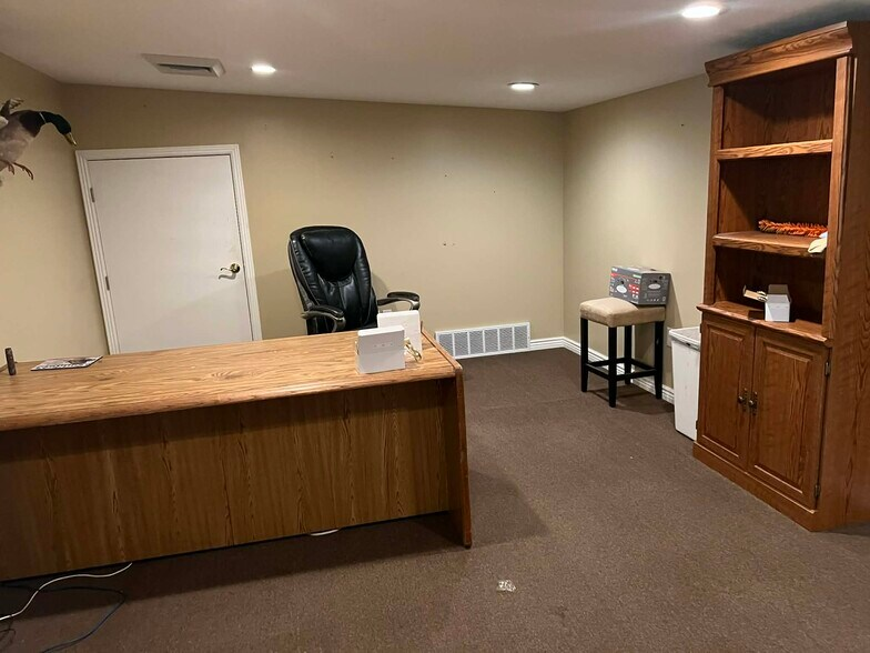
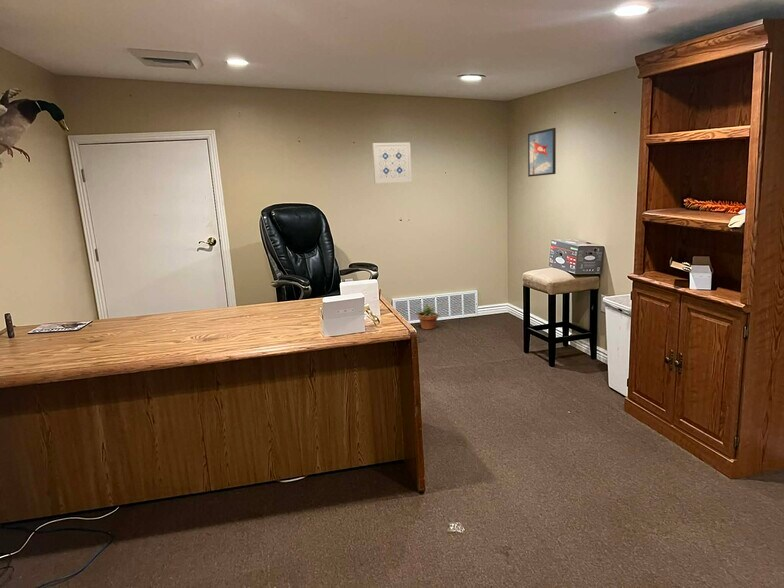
+ wall art (392, 162)
+ potted plant (428, 315)
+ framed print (541, 153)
